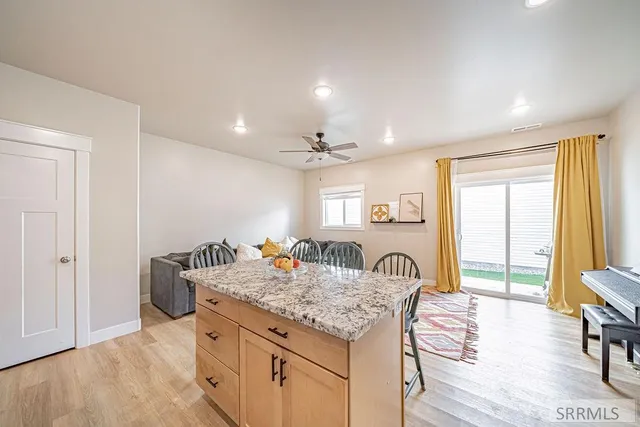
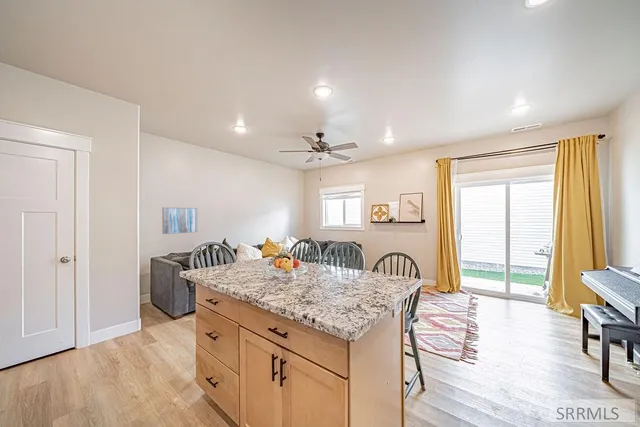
+ wall art (180, 220)
